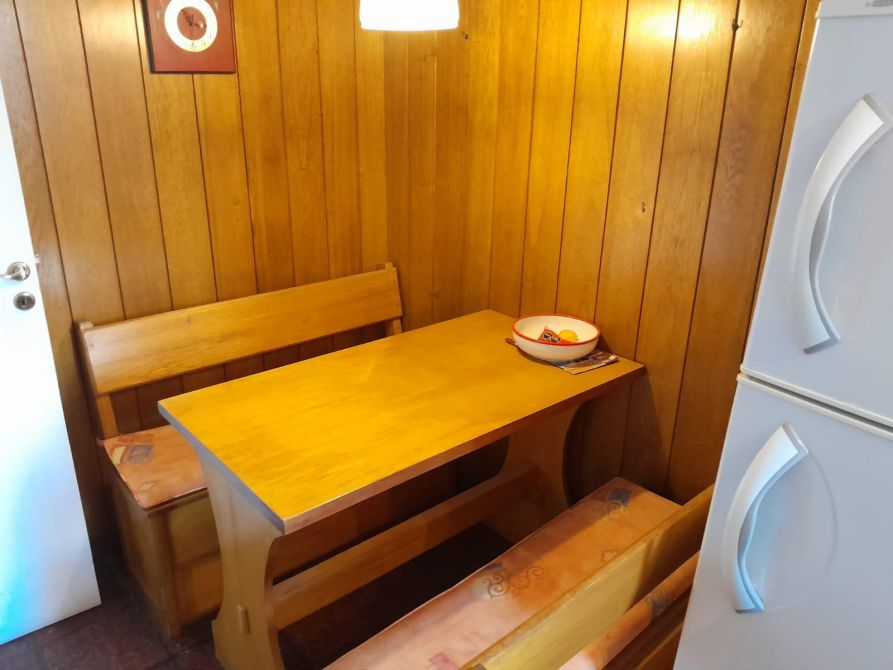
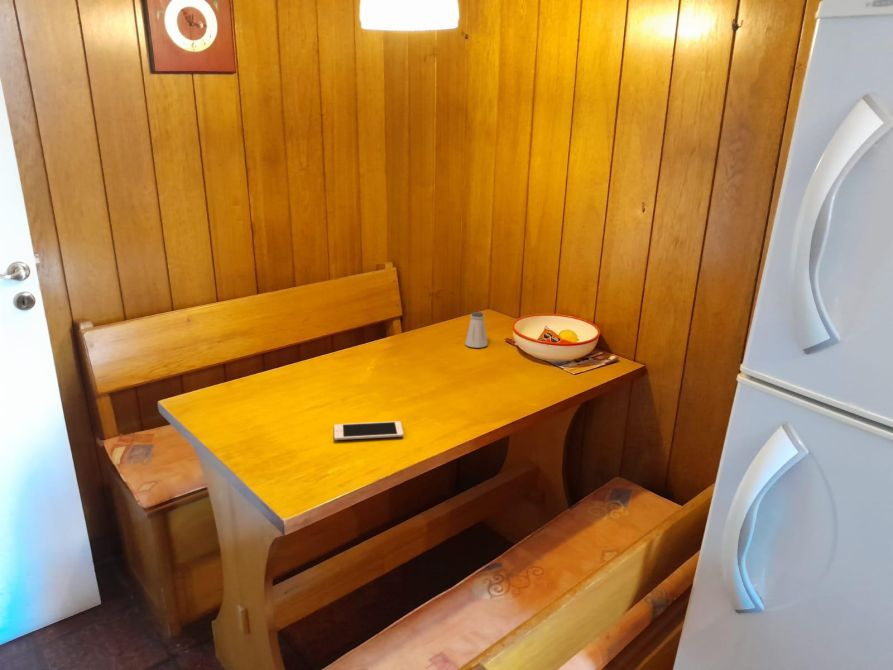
+ cell phone (368, 430)
+ saltshaker (476, 328)
